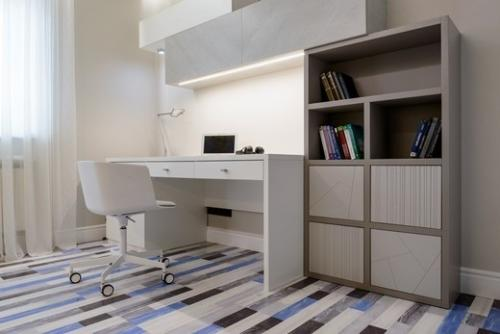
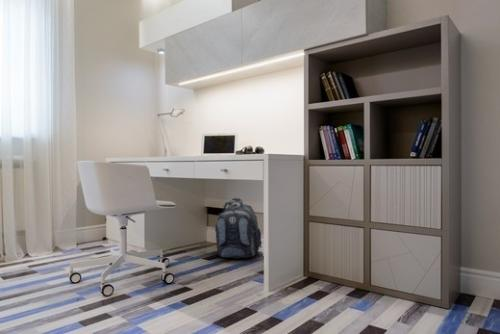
+ backpack (238, 226)
